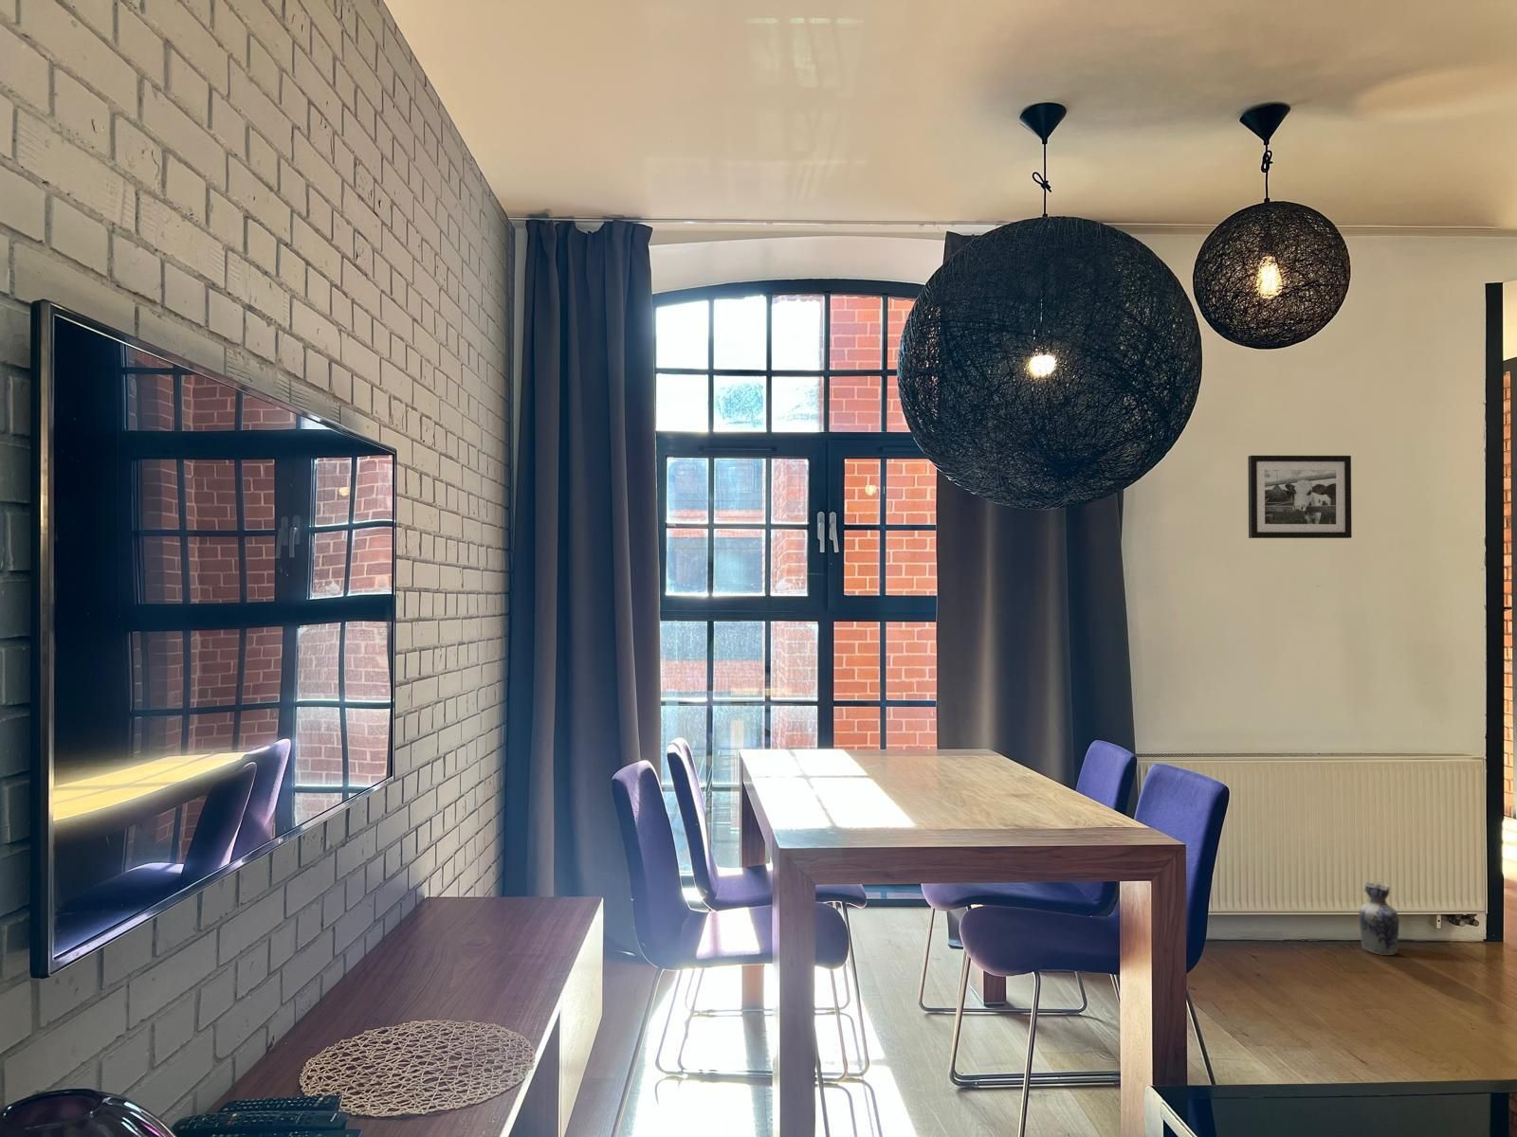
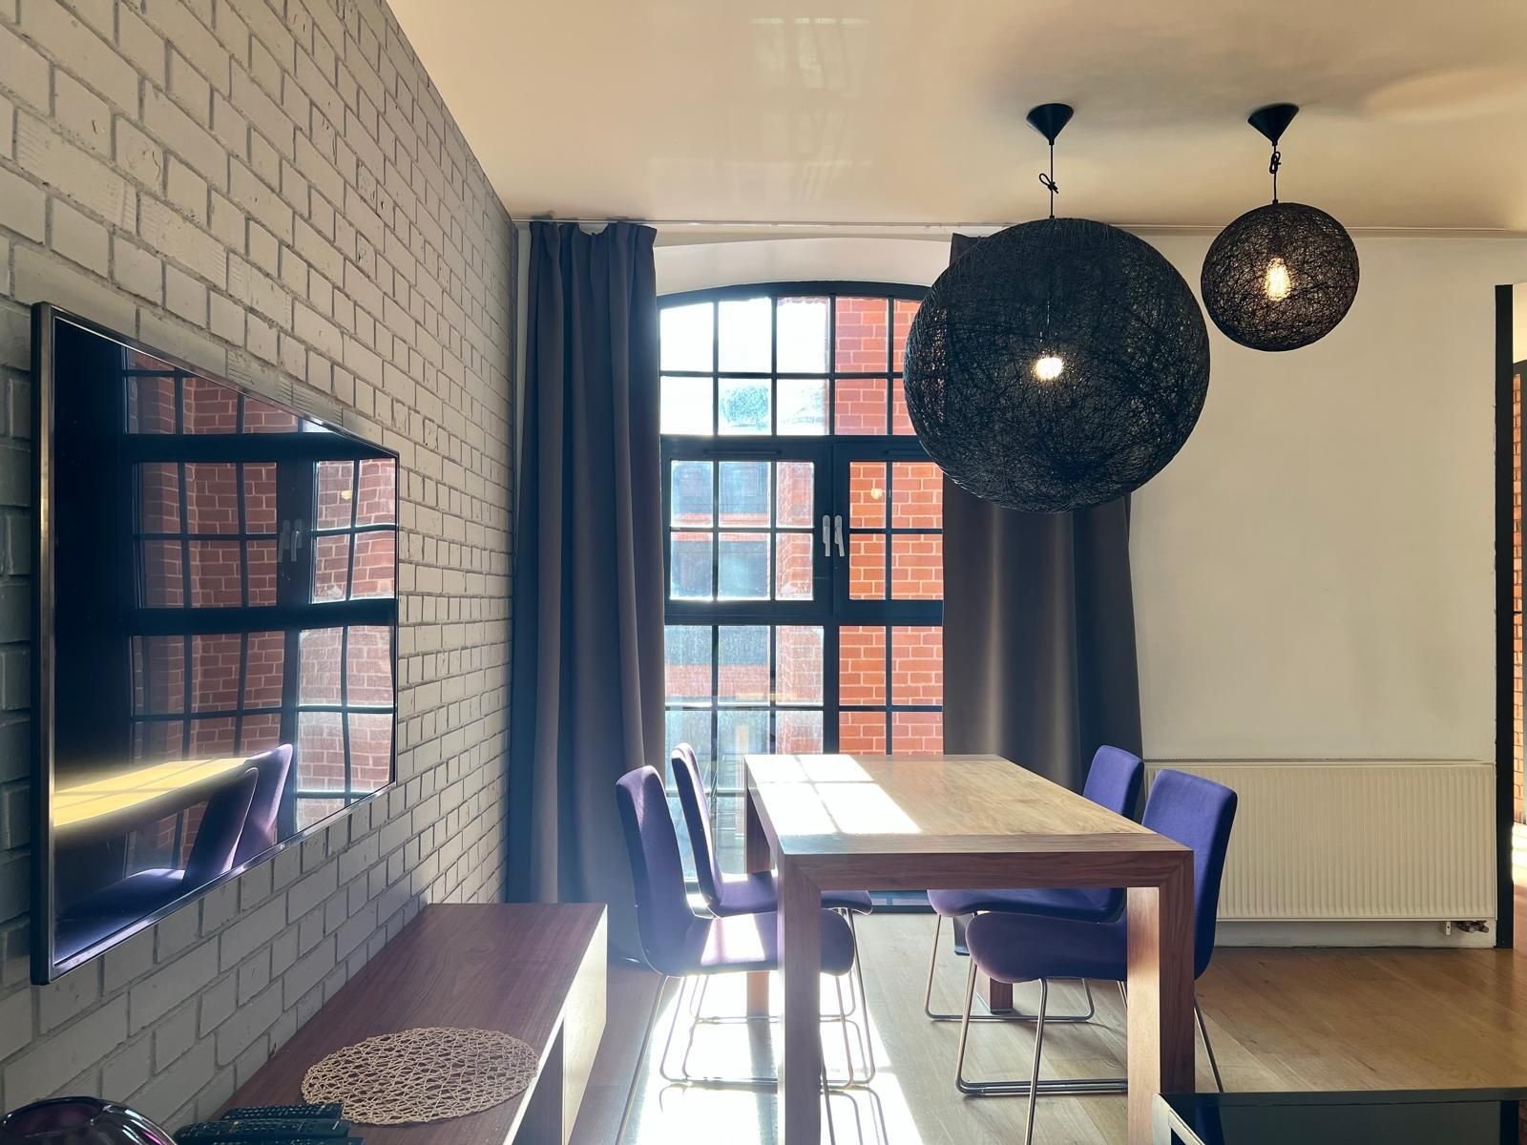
- picture frame (1298, 497)
- ceramic jug (1377, 916)
